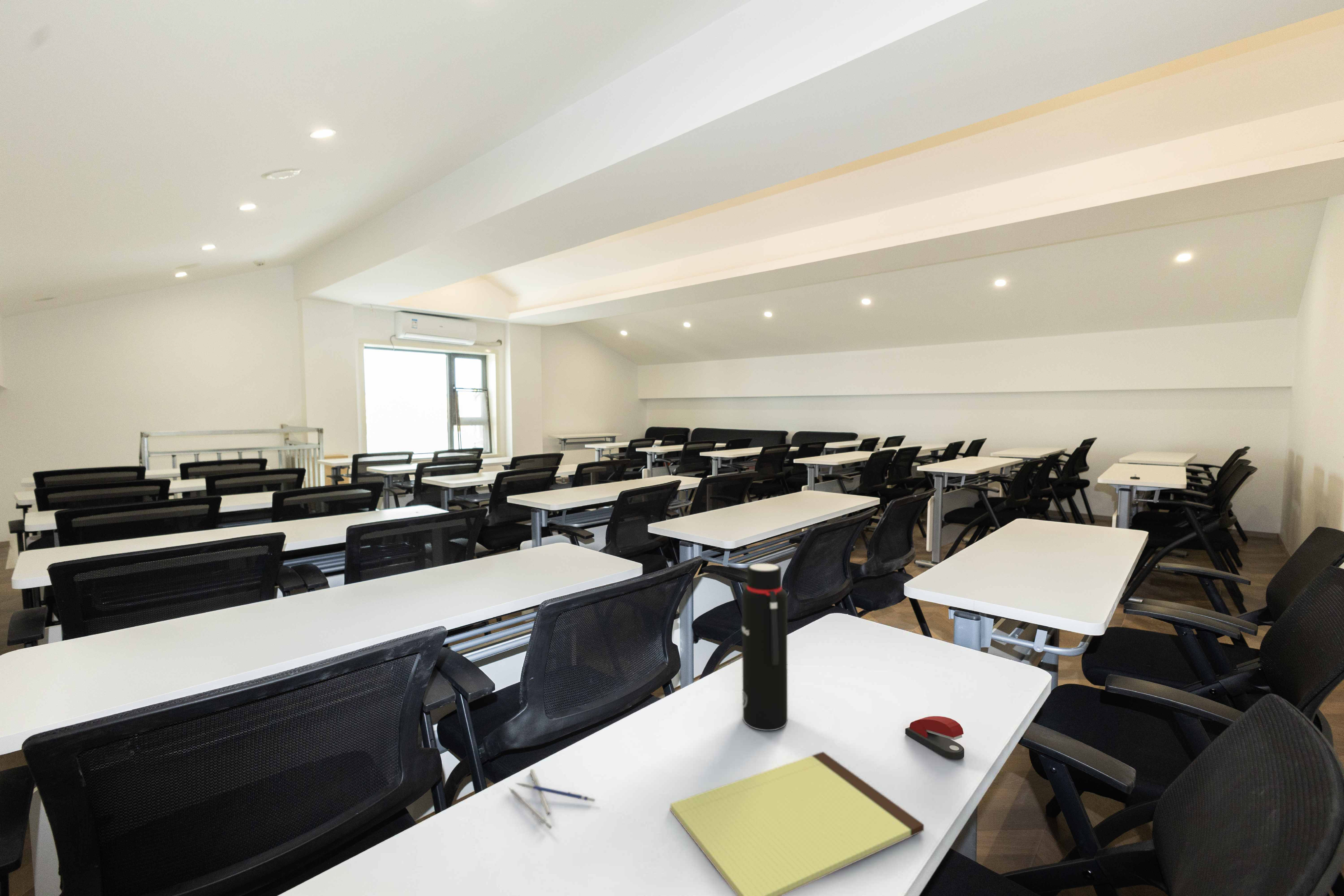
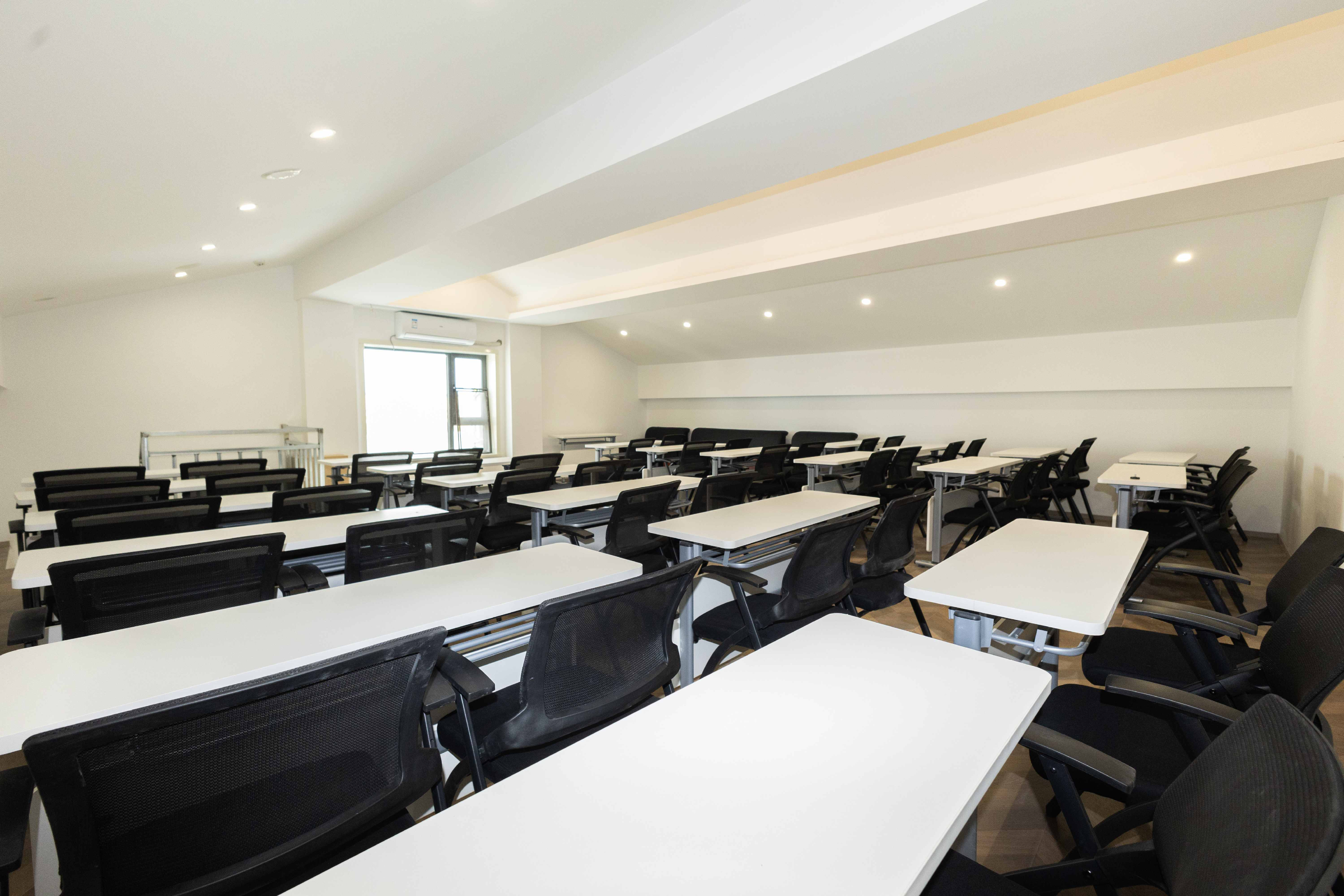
- stapler (936, 730)
- pen (550, 791)
- water bottle (766, 646)
- notepad (793, 817)
